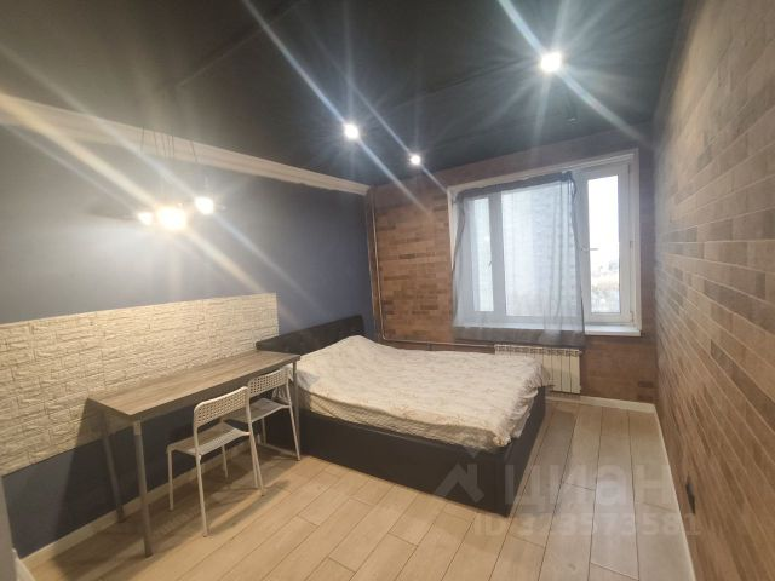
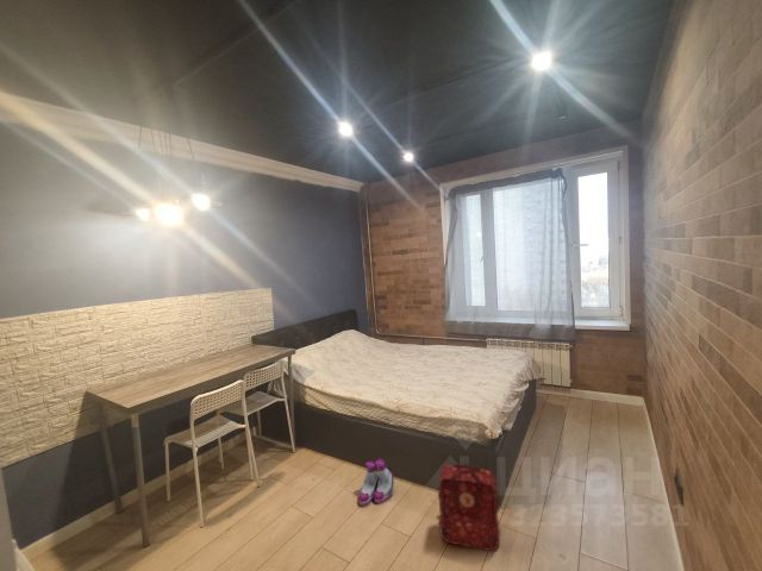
+ boots (375, 477)
+ backpack (466, 497)
